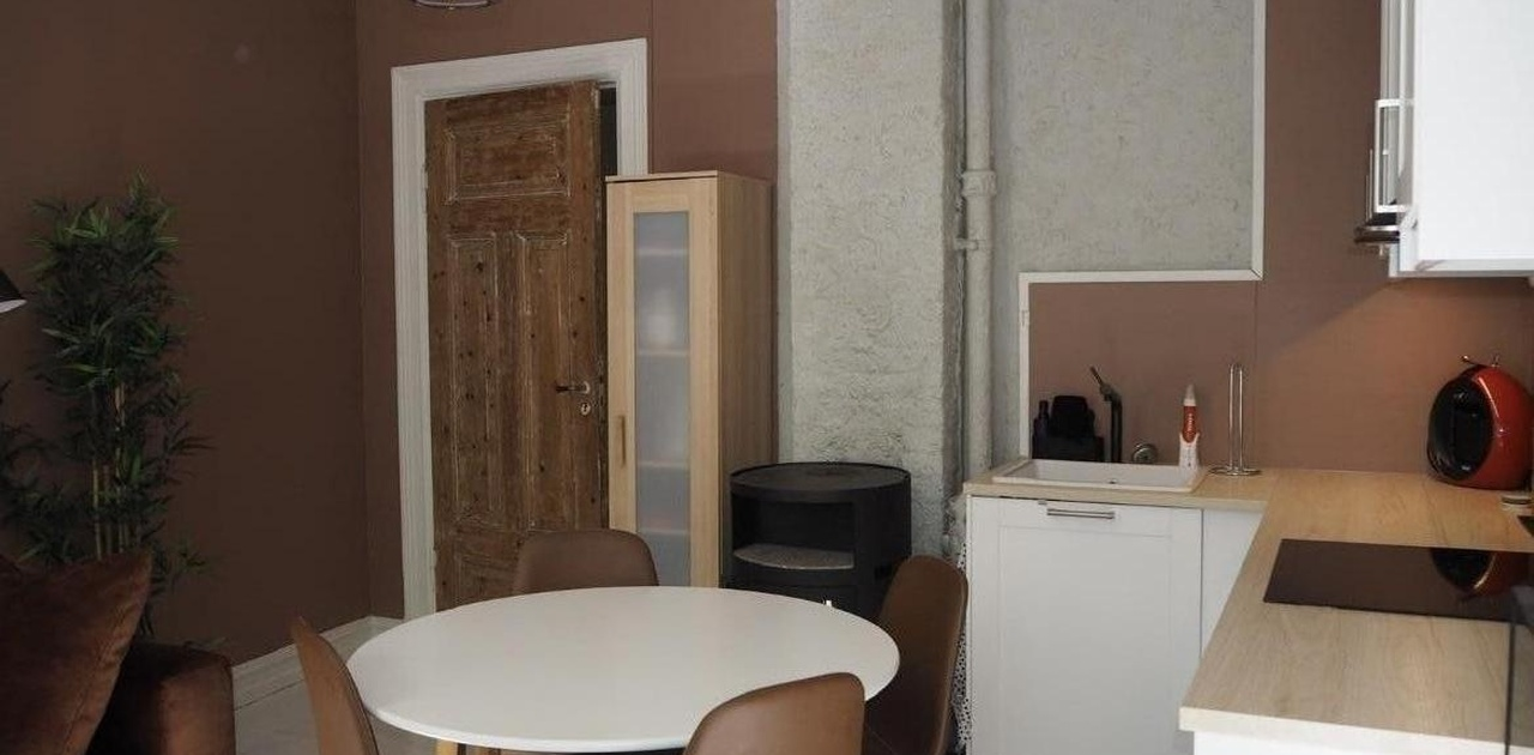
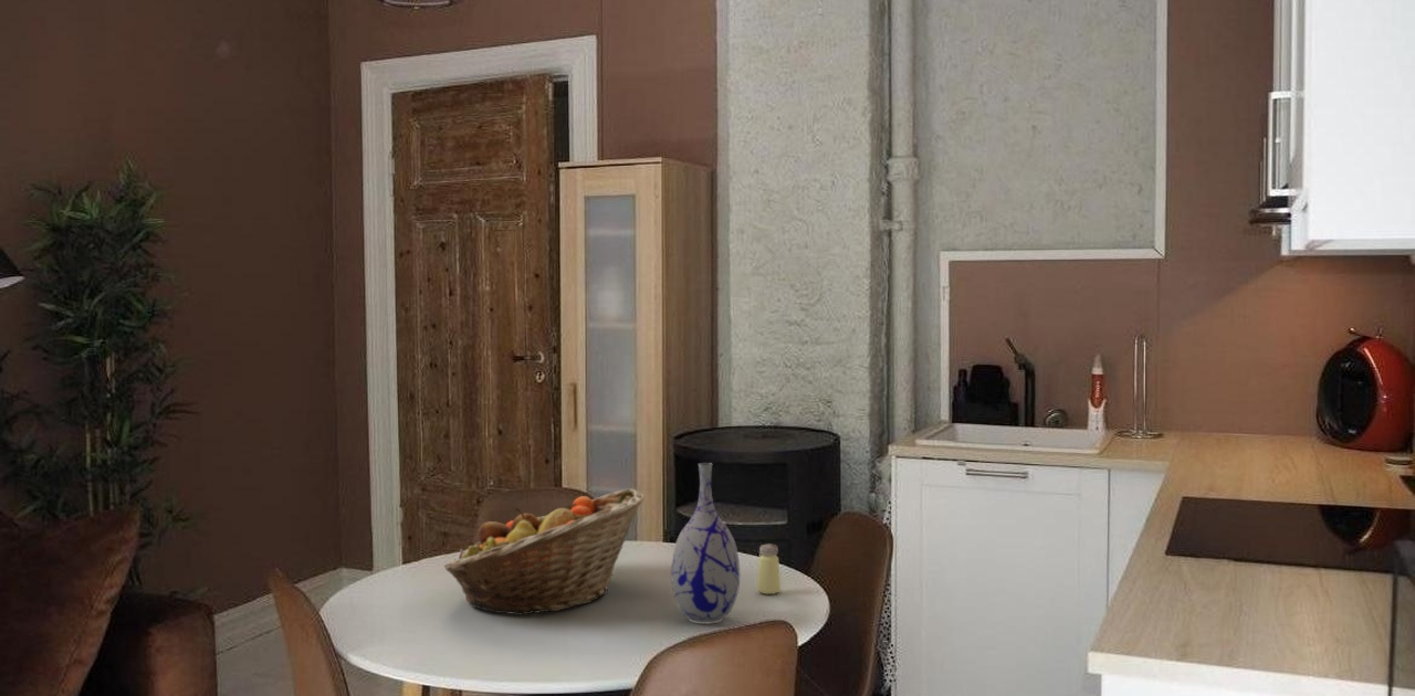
+ fruit basket (548, 545)
+ vase (705, 541)
+ saltshaker (768, 568)
